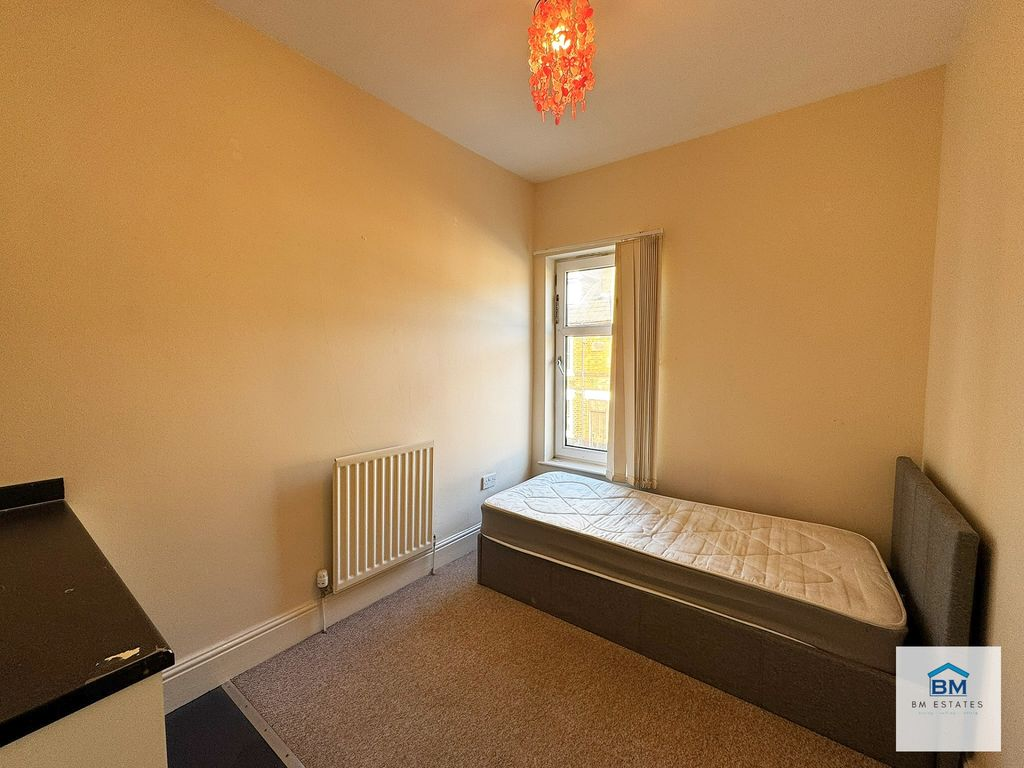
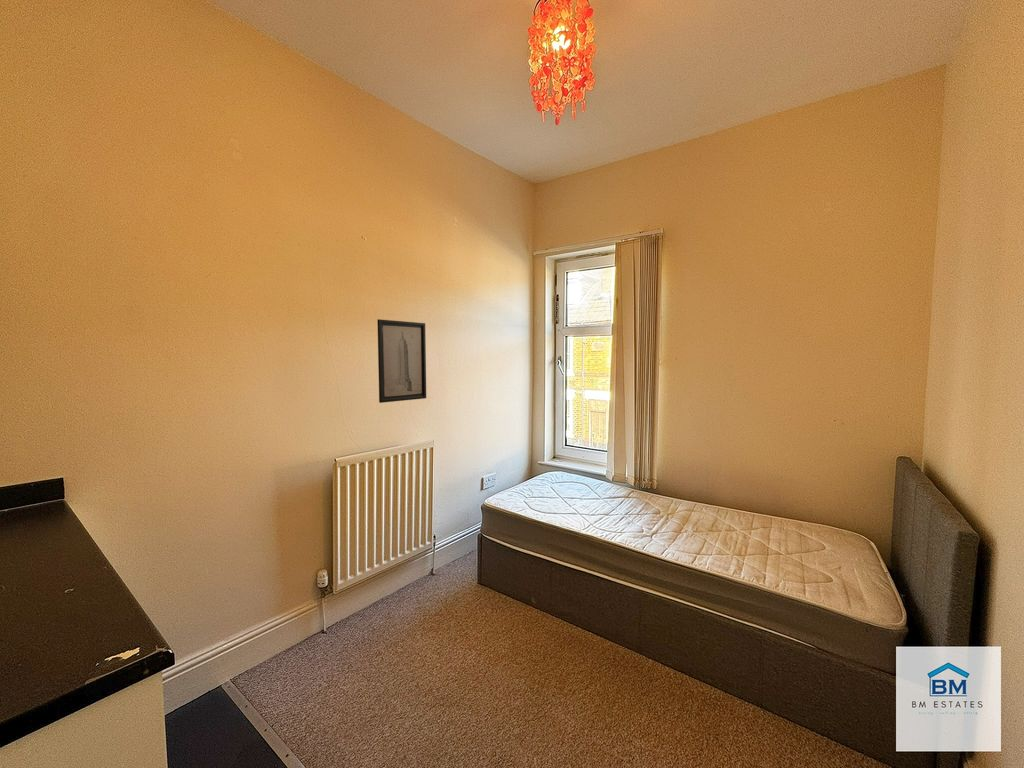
+ wall art (403, 361)
